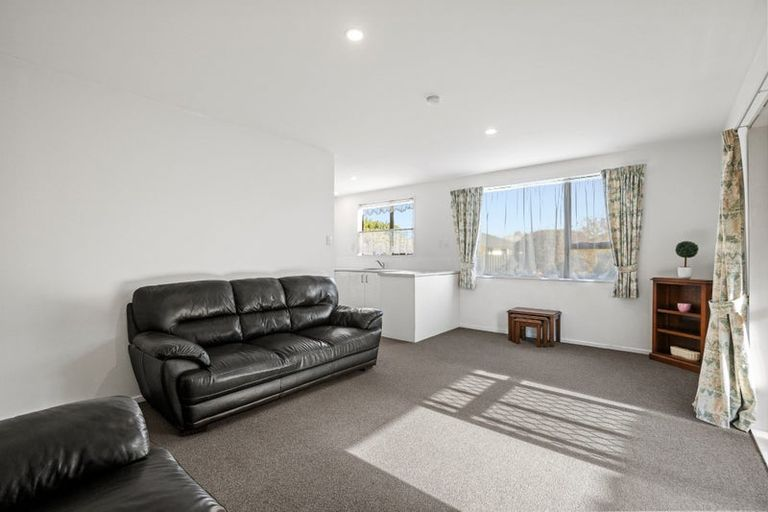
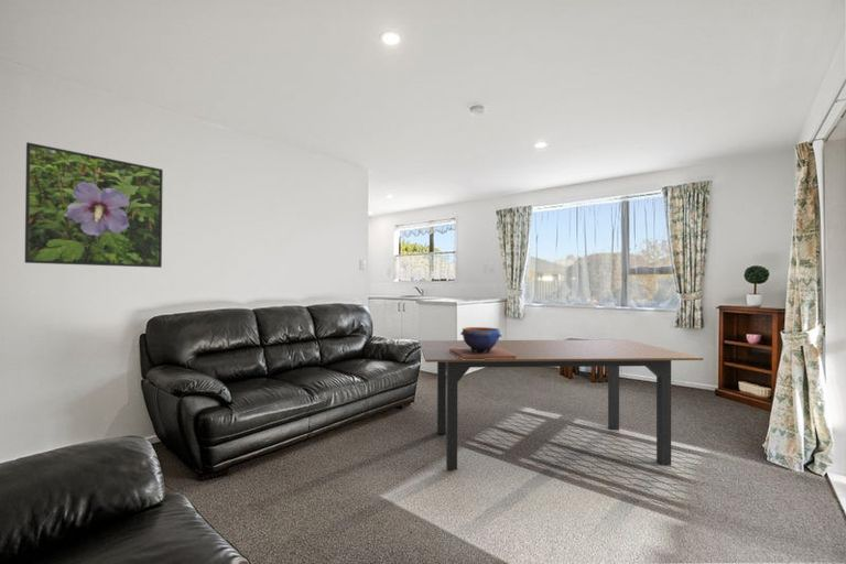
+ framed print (100, 210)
+ decorative bowl (480, 340)
+ dining table (542, 366)
